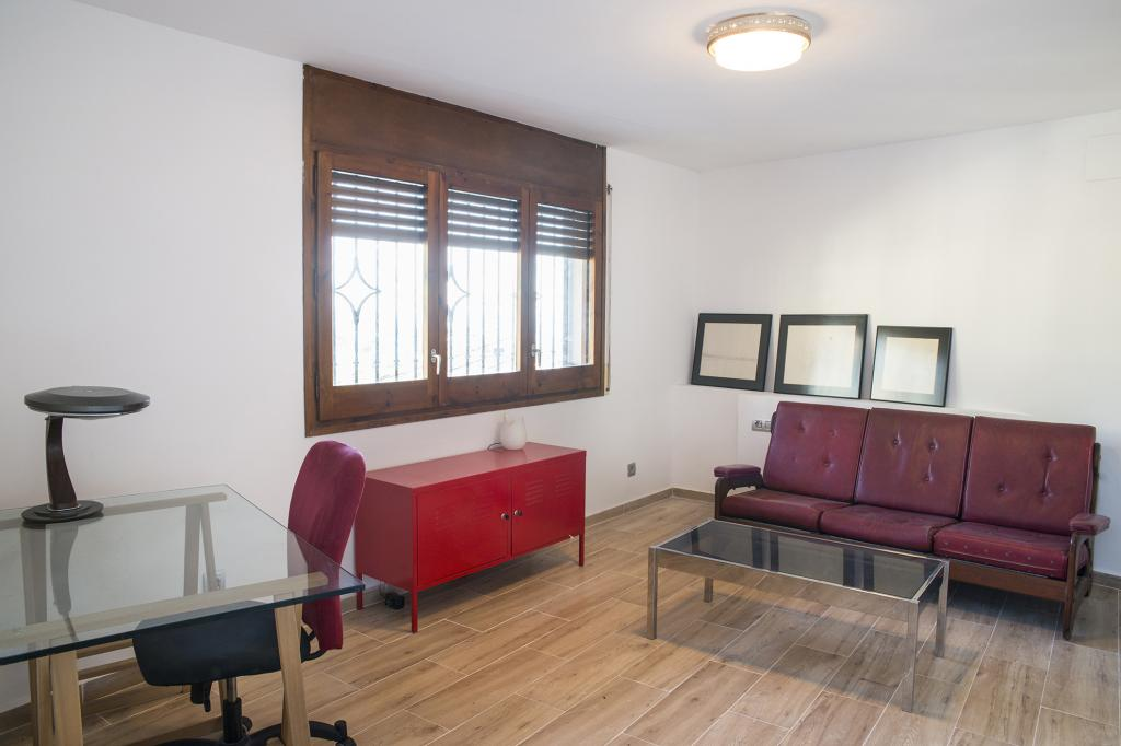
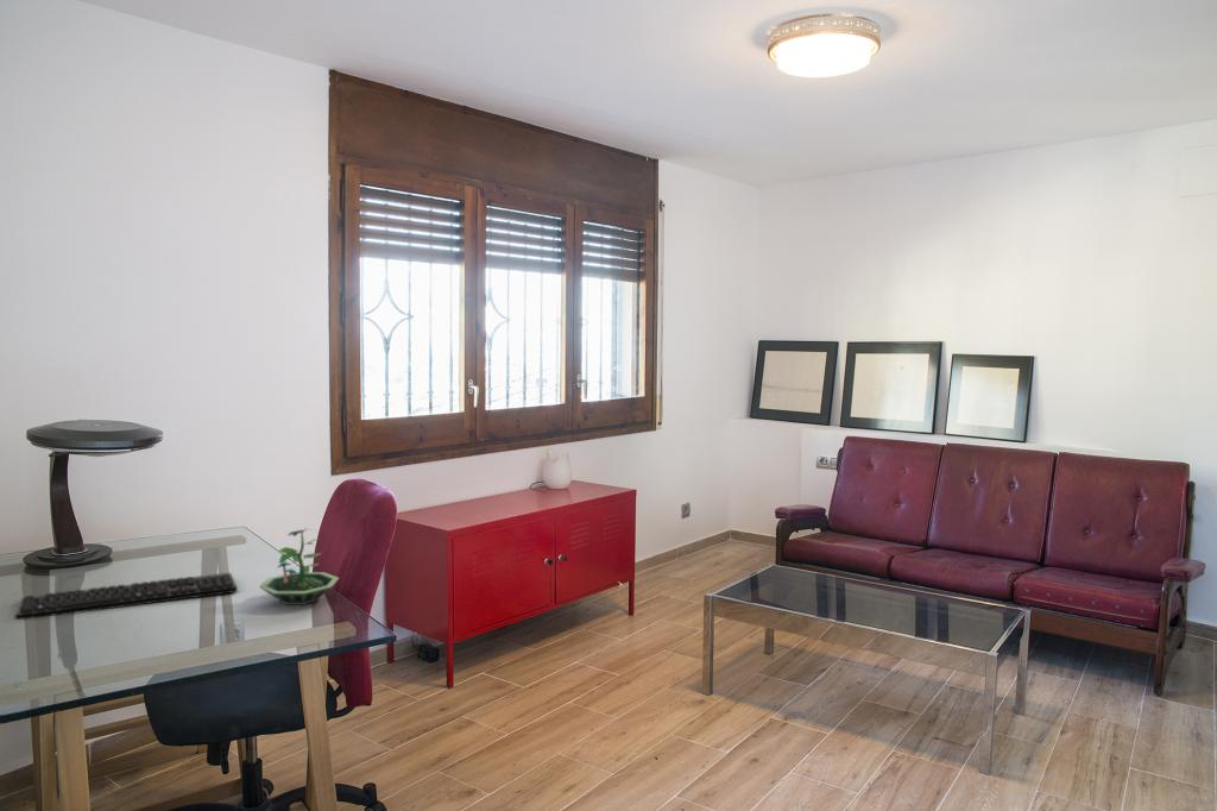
+ terrarium (301, 542)
+ keyboard (132, 592)
